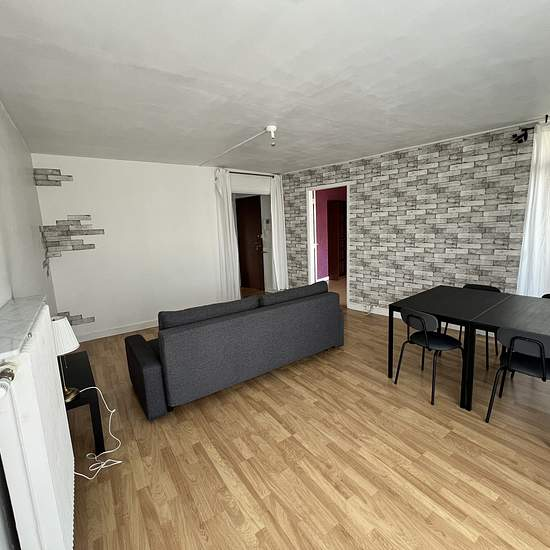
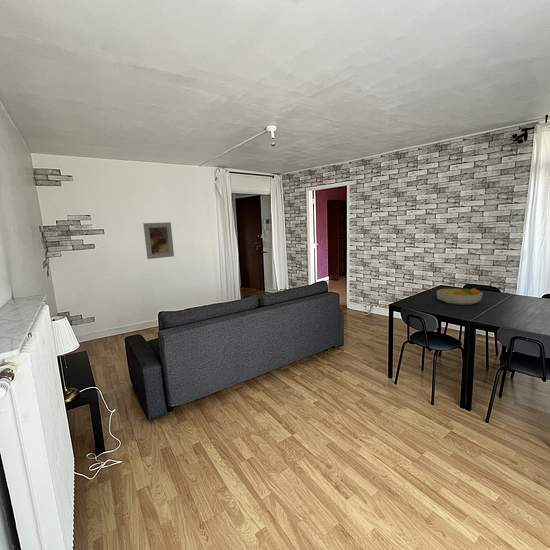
+ fruit bowl (458, 294)
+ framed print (159, 240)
